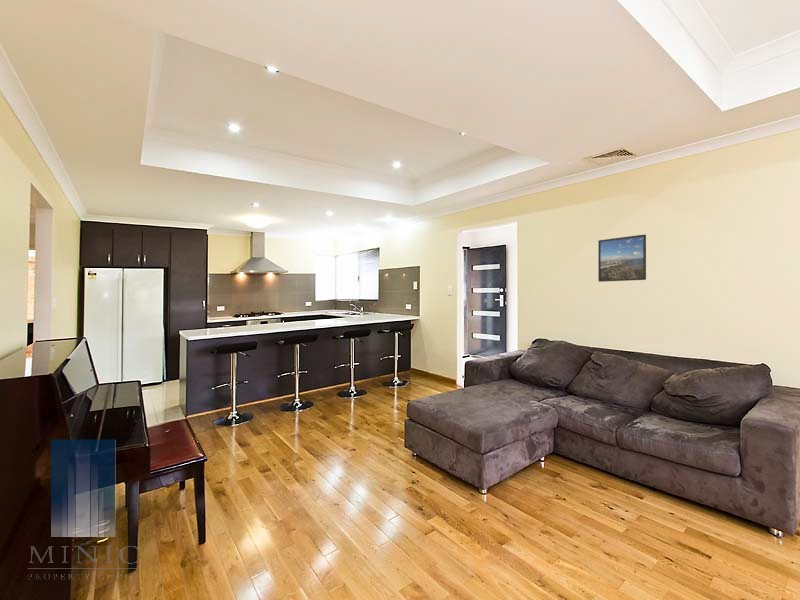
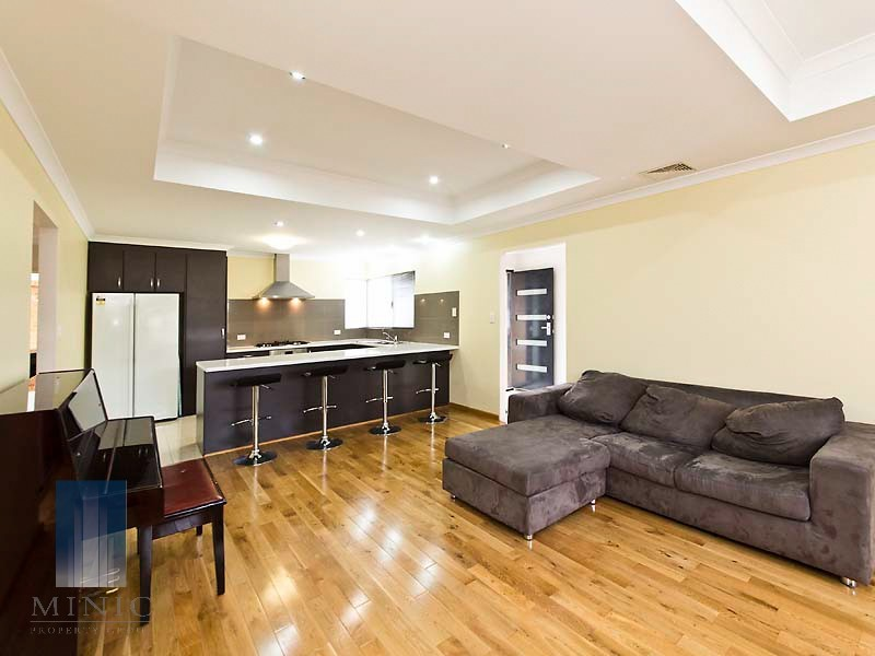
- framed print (621, 259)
